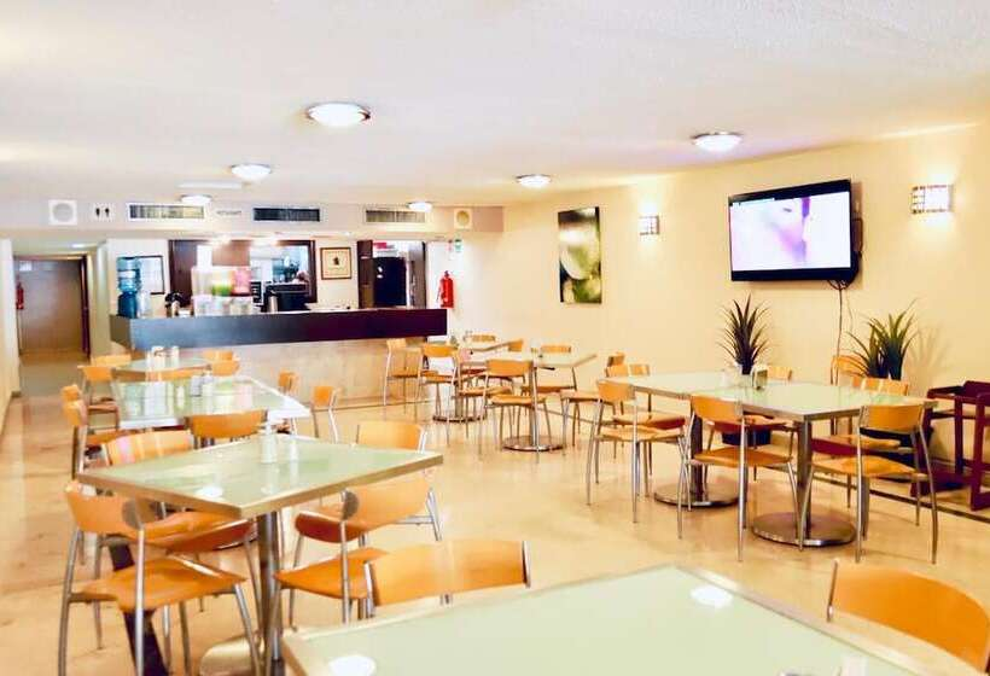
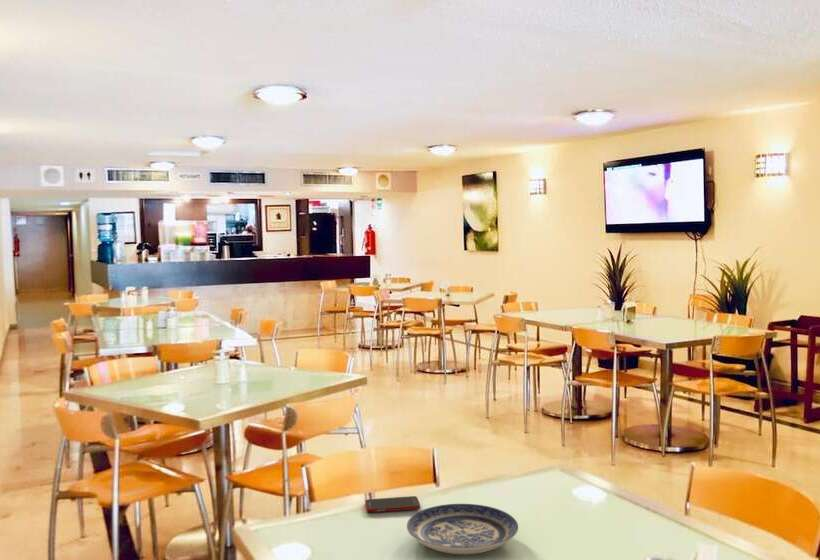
+ cell phone (392, 504)
+ plate (462, 531)
